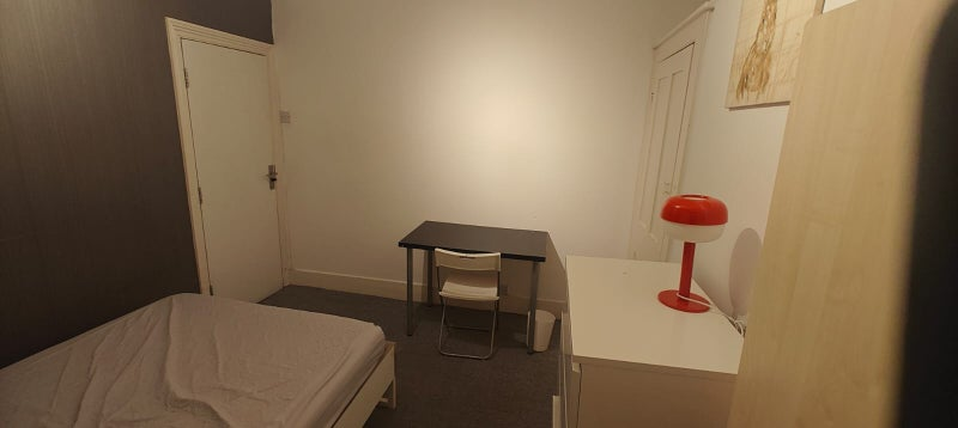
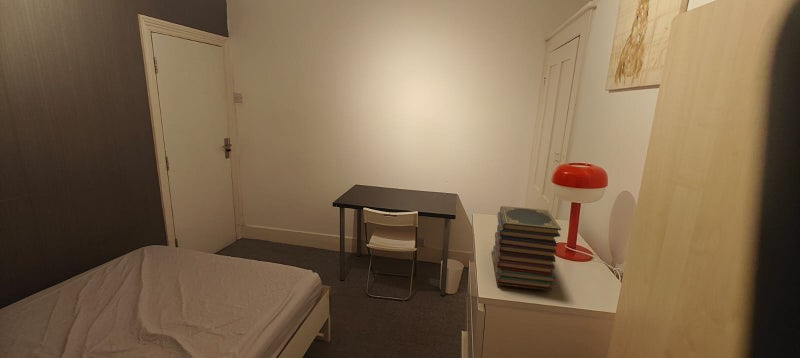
+ book stack (523, 244)
